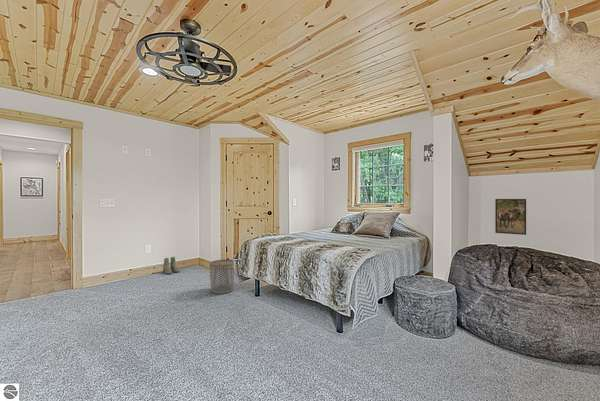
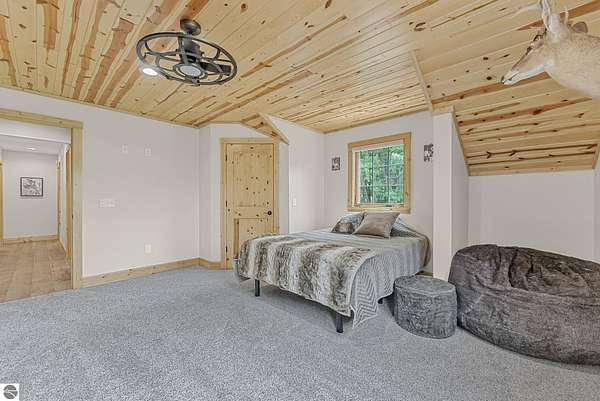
- waste bin (222, 275)
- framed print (510, 216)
- boots (171, 265)
